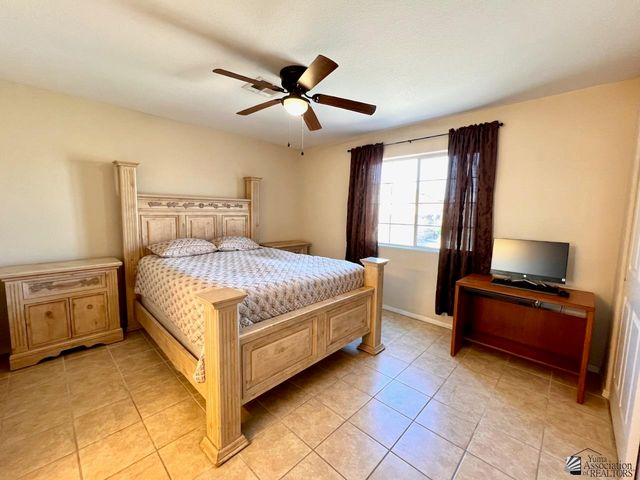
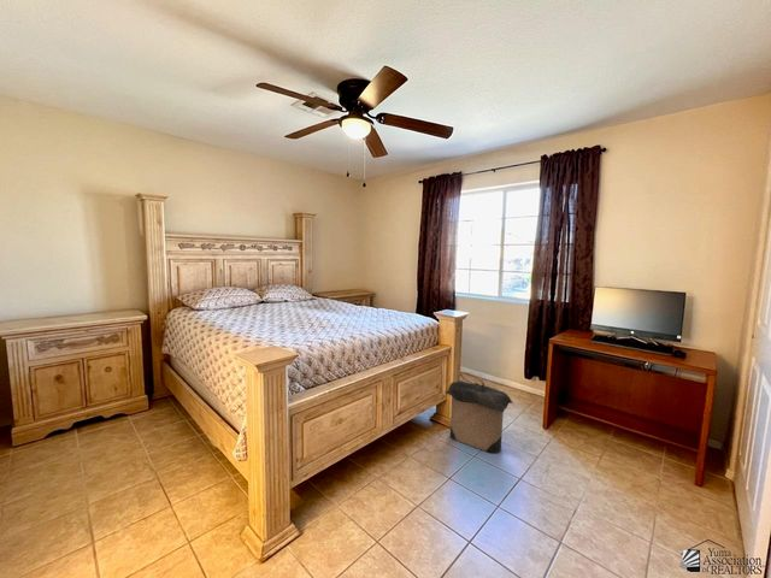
+ laundry hamper (477, 406)
